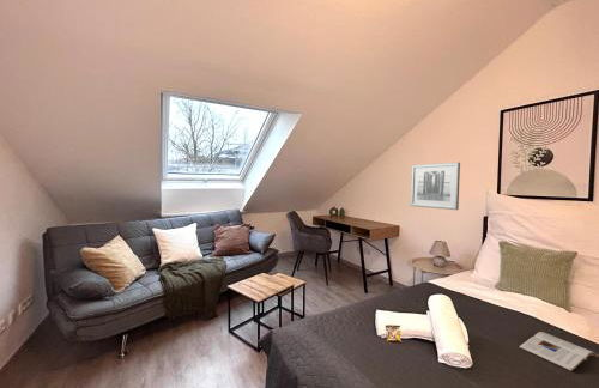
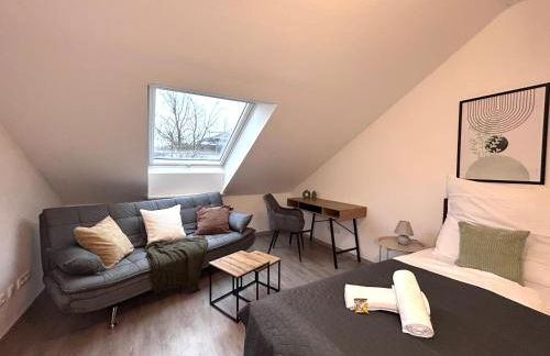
- wall art (432, 186)
- magazine (558, 347)
